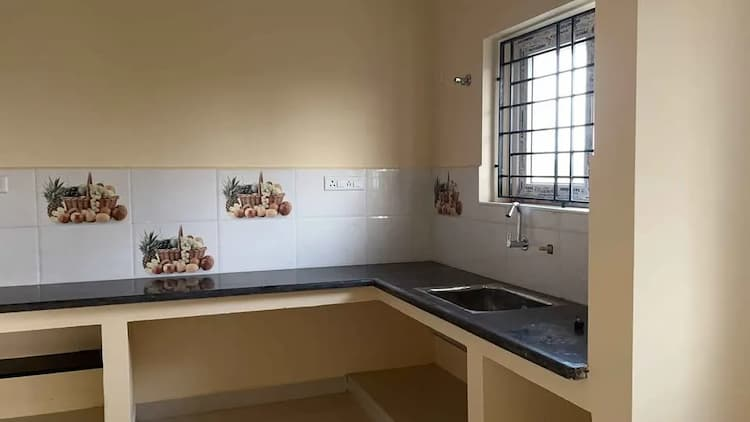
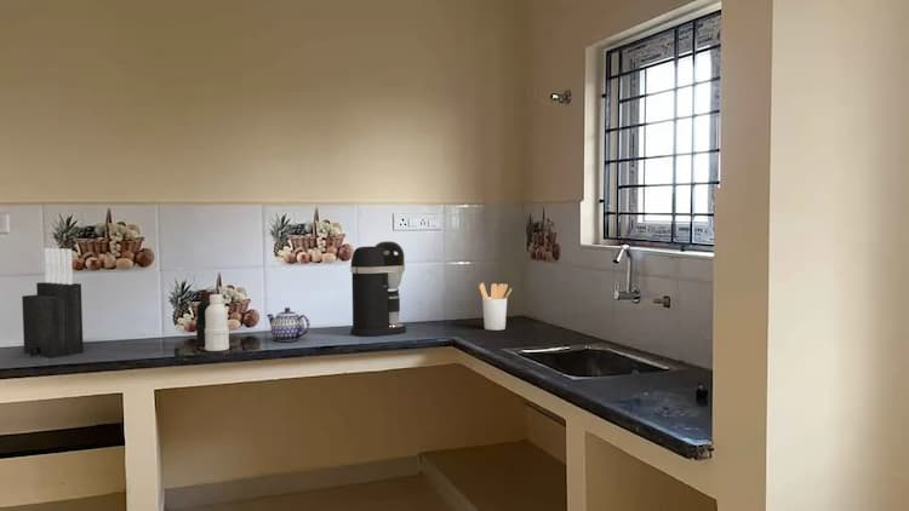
+ bottle (211, 320)
+ knife block (48, 302)
+ teapot (287, 323)
+ utensil holder (496, 305)
+ coffee maker (378, 287)
